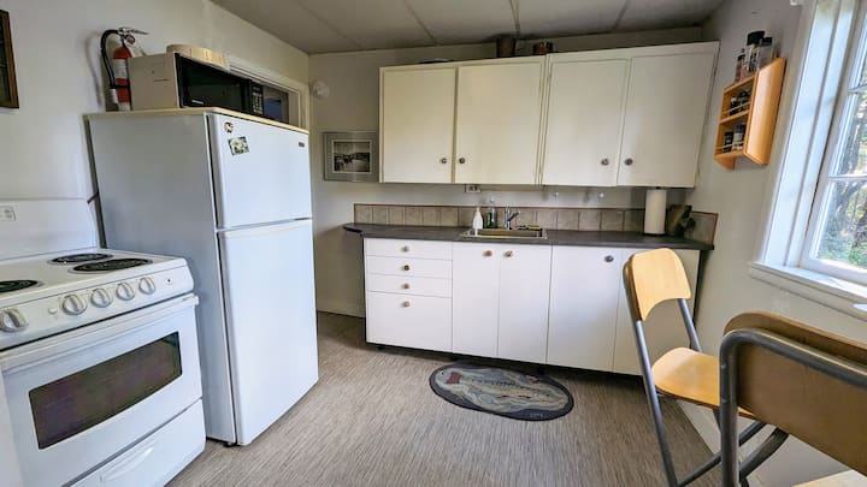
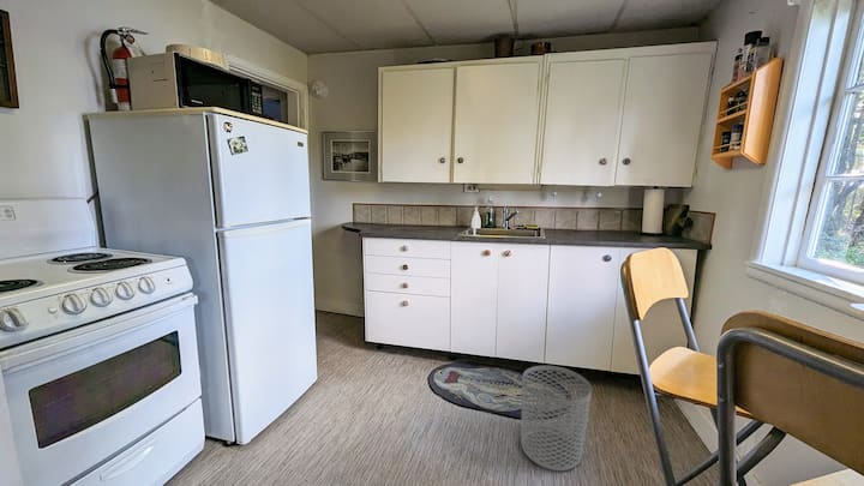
+ waste bin (552, 415)
